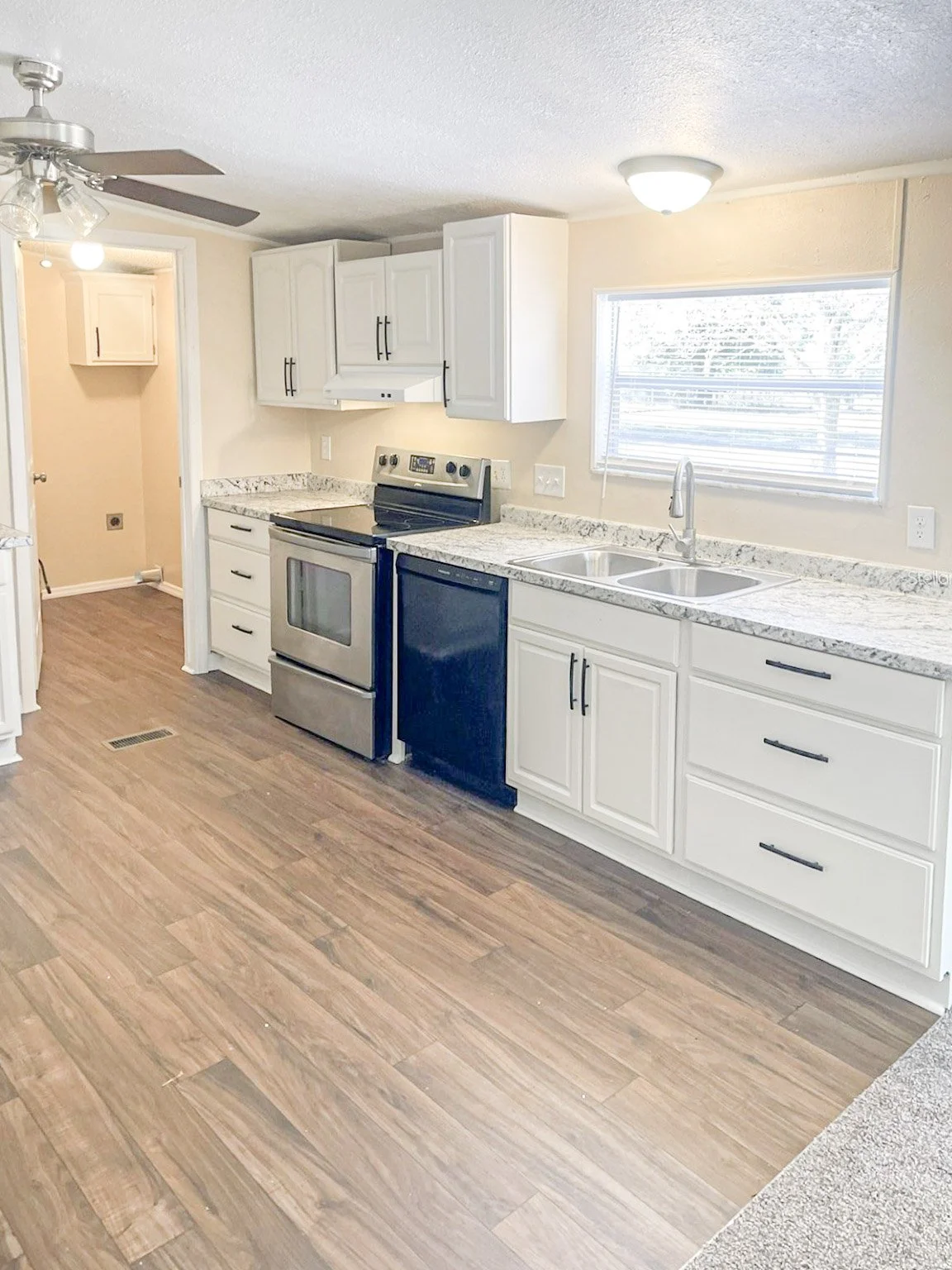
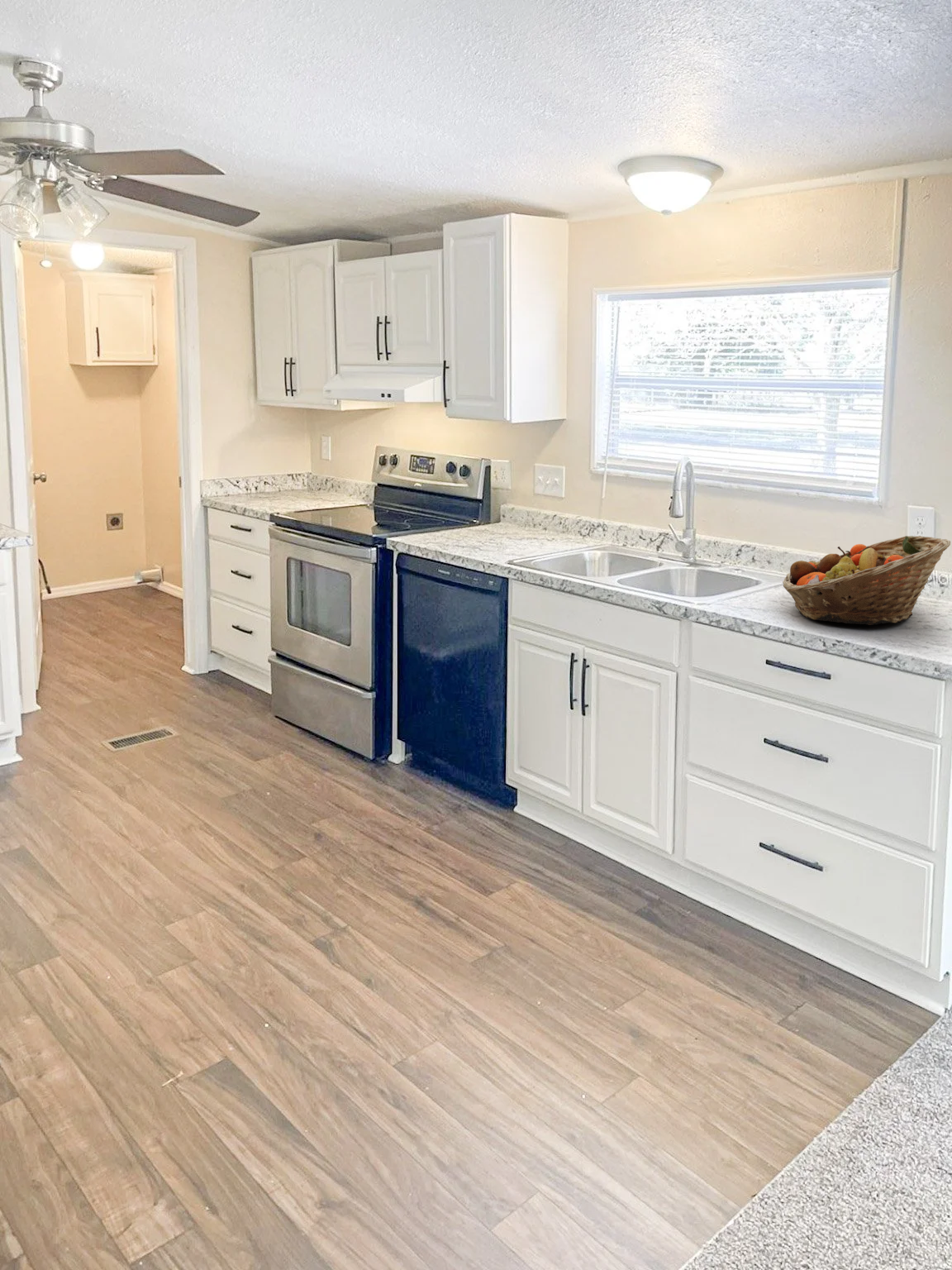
+ fruit basket (863, 576)
